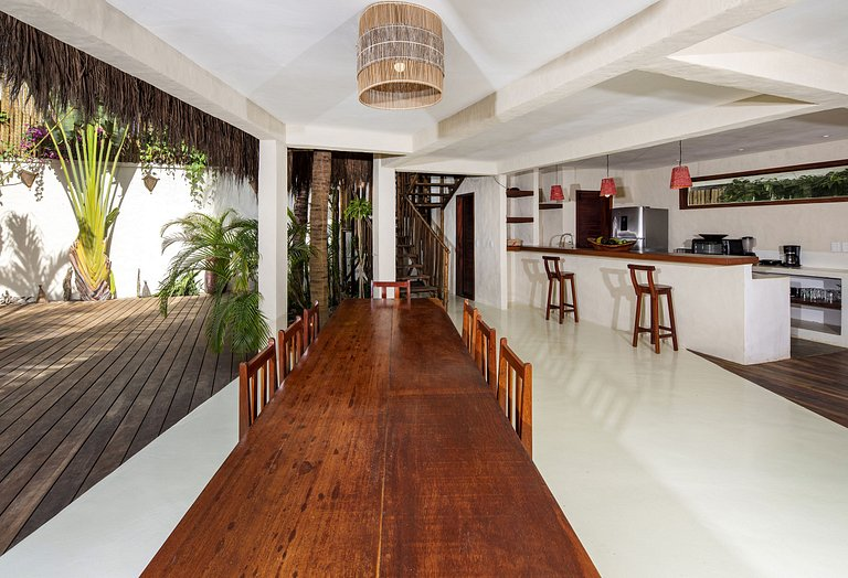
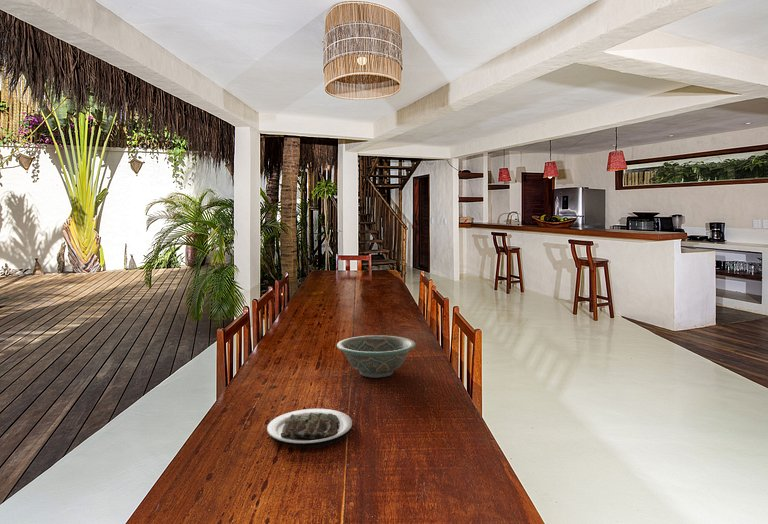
+ decorative bowl (376, 358)
+ plate (310, 423)
